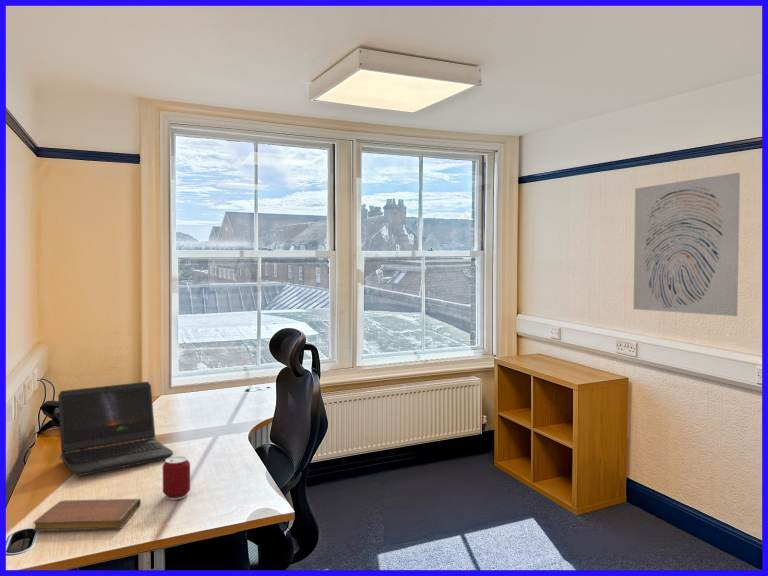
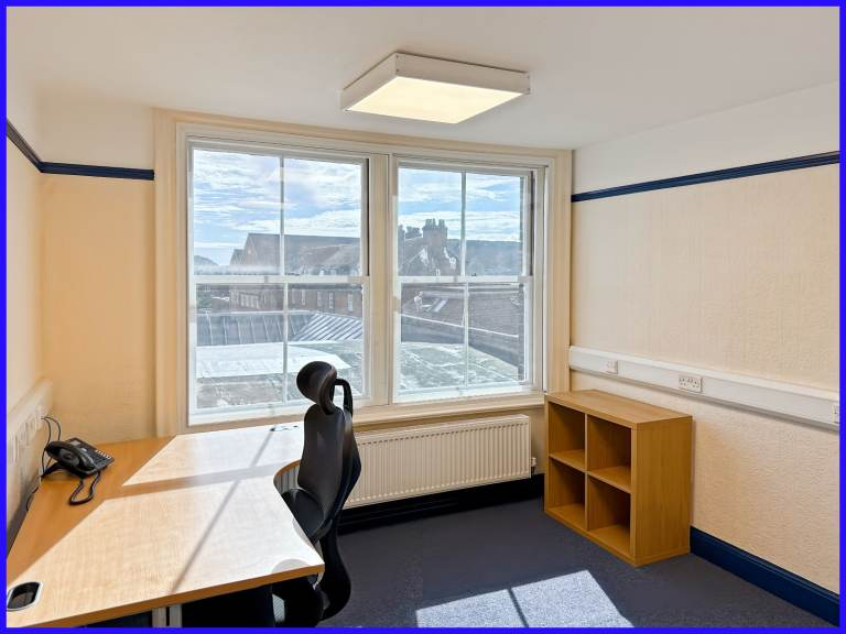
- wall art (682, 247)
- notebook (89, 513)
- can (176, 477)
- laptop computer (116, 424)
